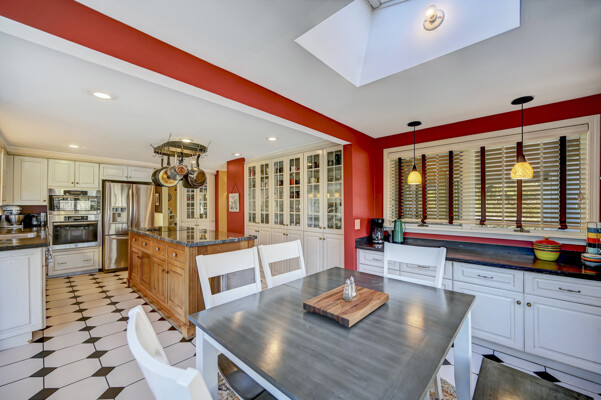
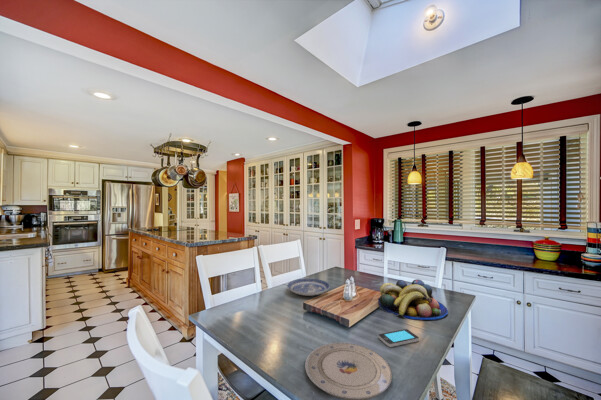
+ fruit bowl (411, 294)
+ plate (347, 368)
+ smartphone (398, 337)
+ plate (308, 288)
